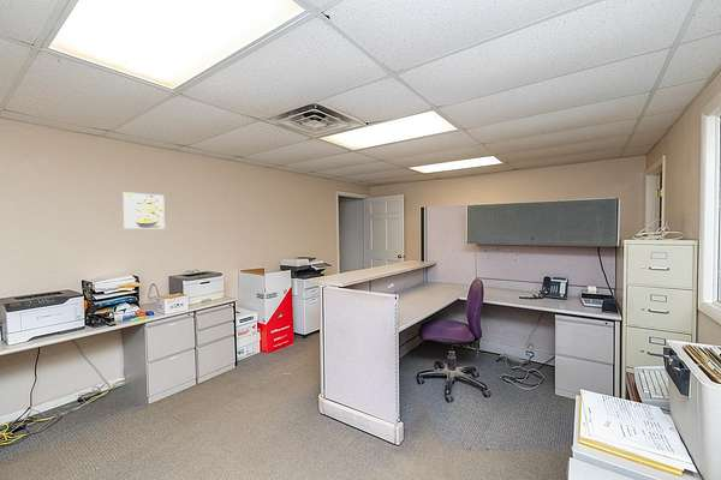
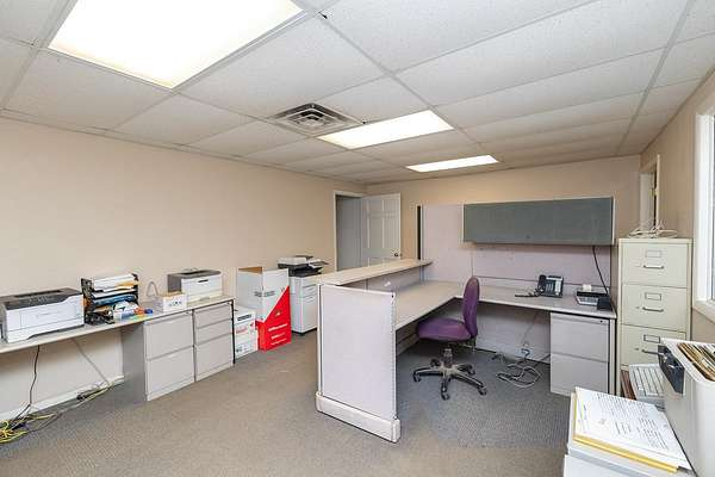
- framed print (144, 211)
